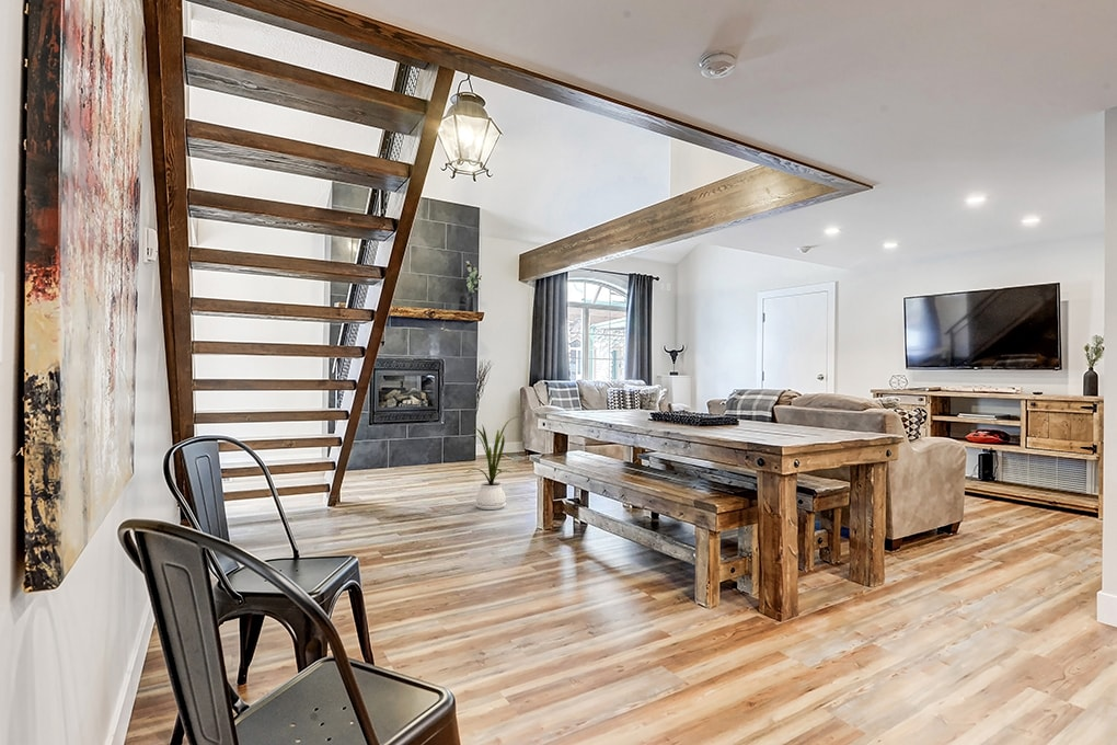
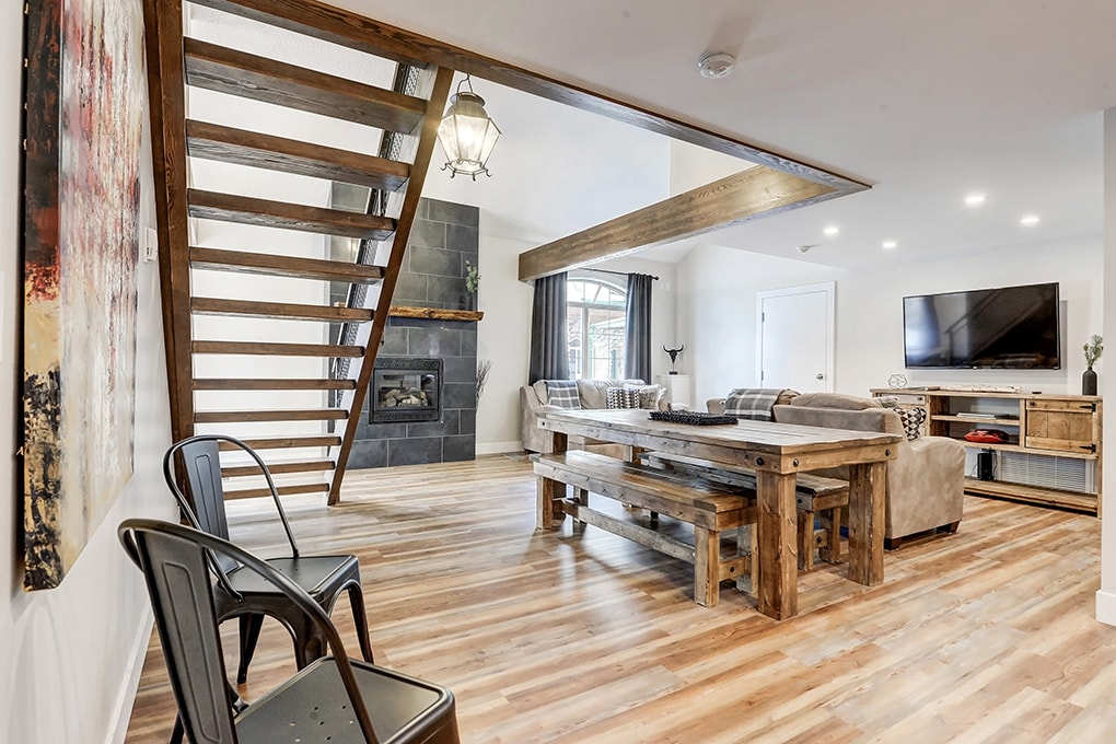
- house plant (493, 460)
